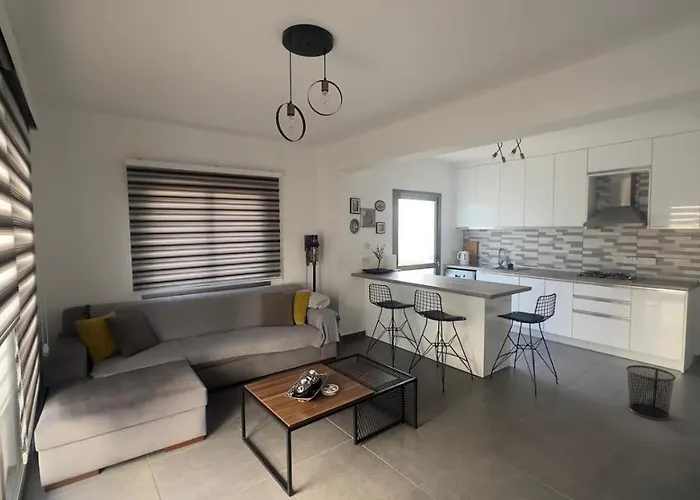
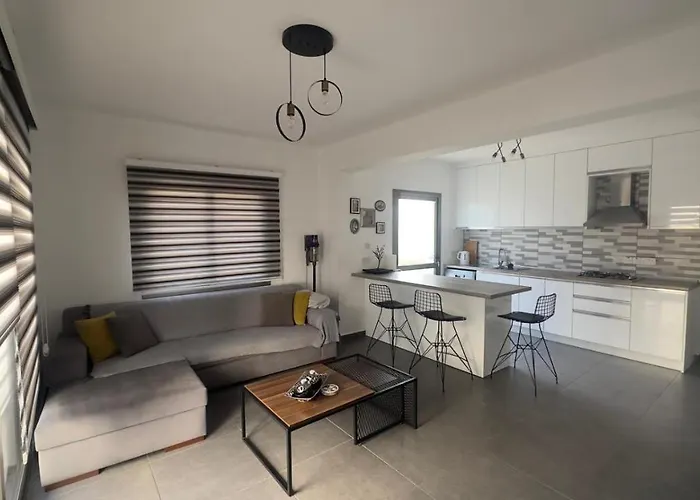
- waste bin (649, 392)
